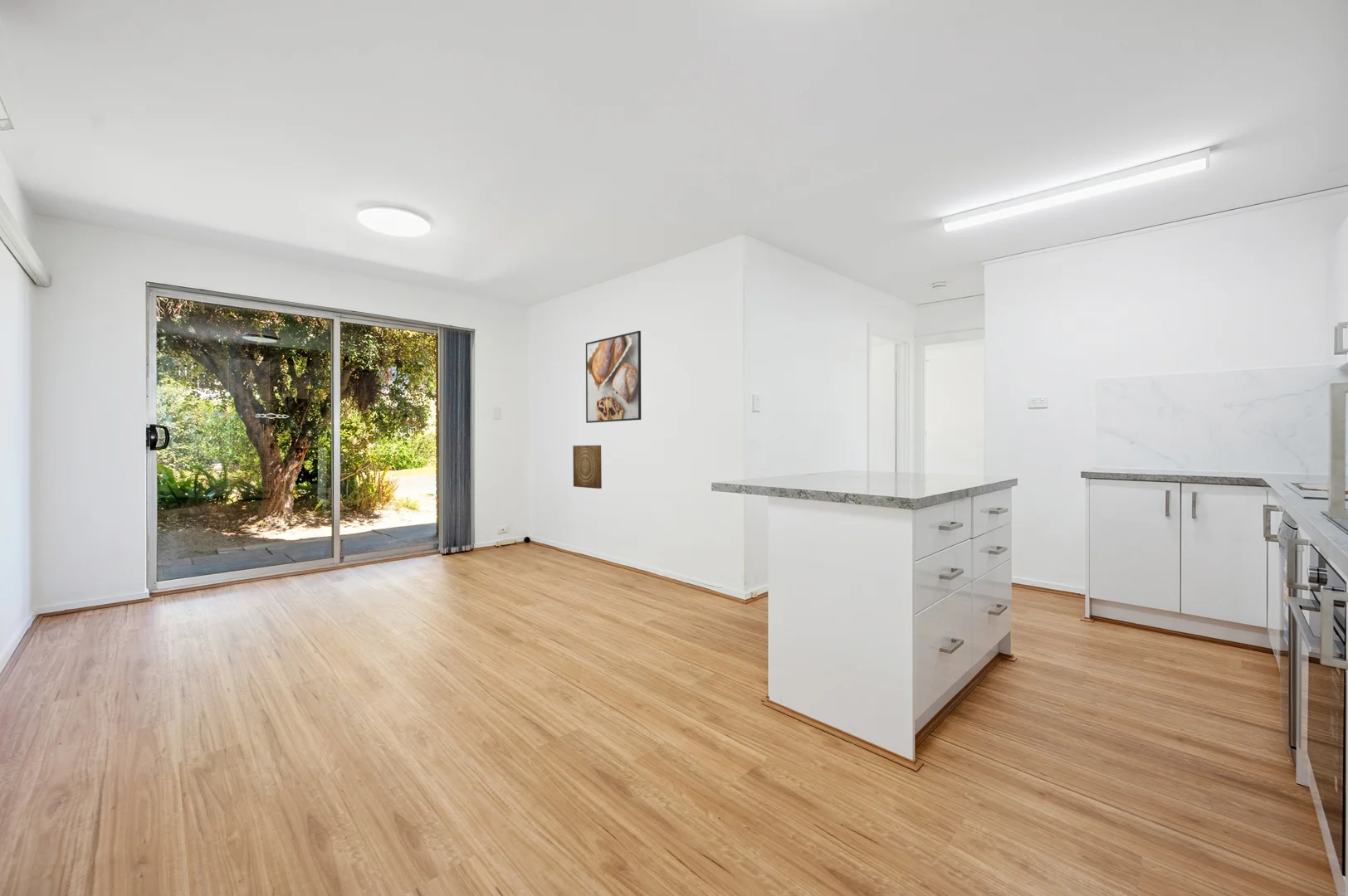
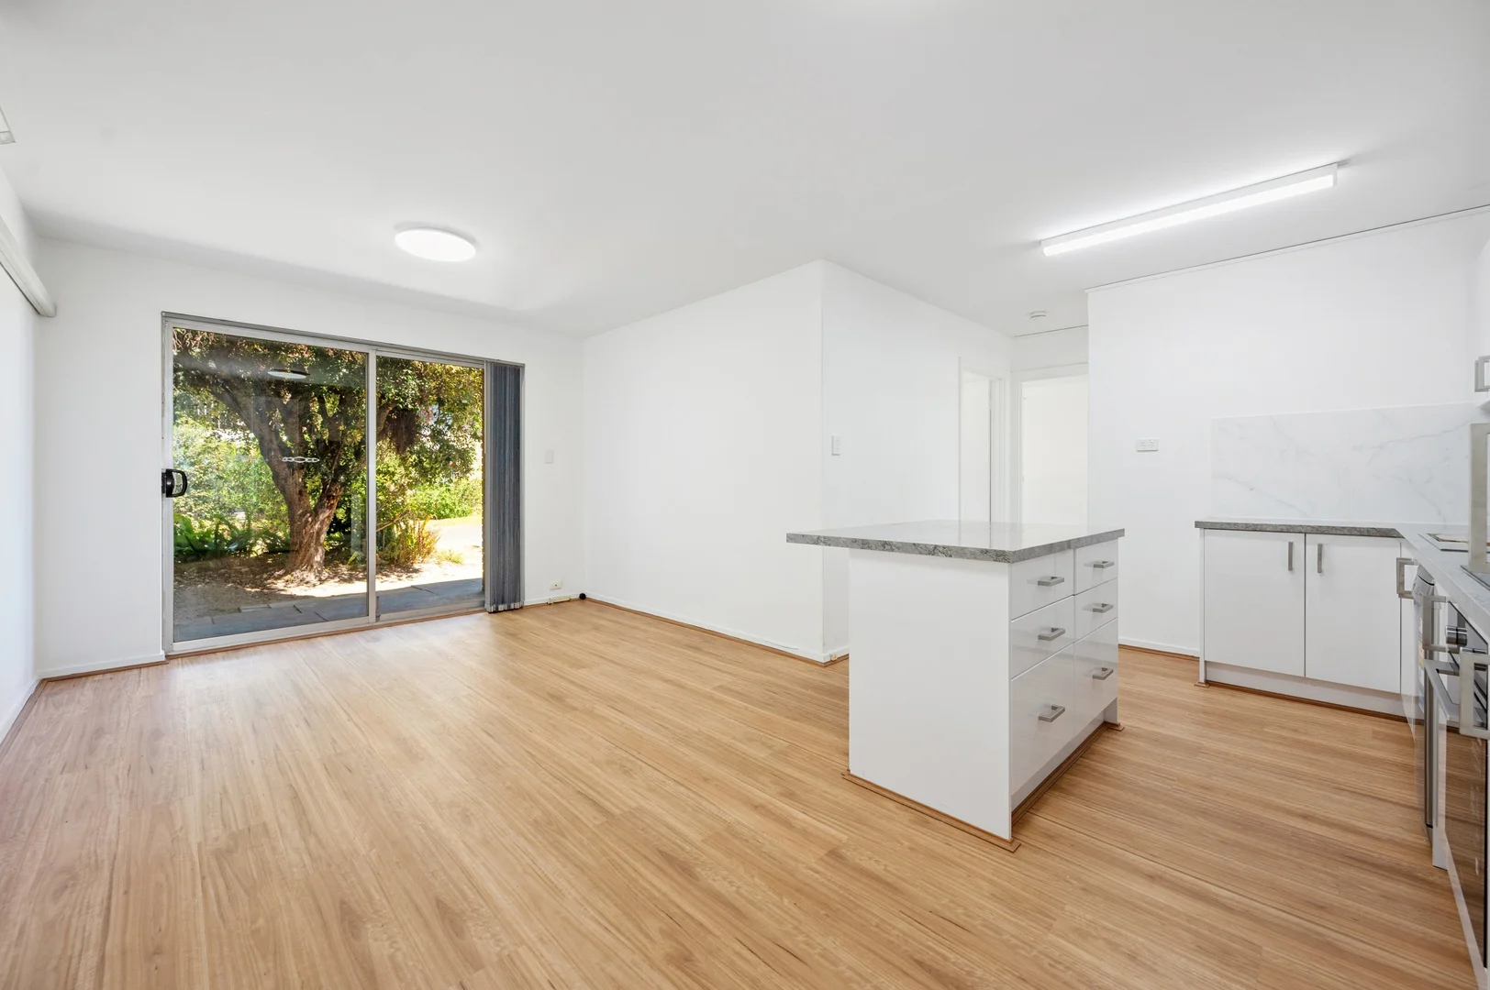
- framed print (612, 379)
- wall art (587, 466)
